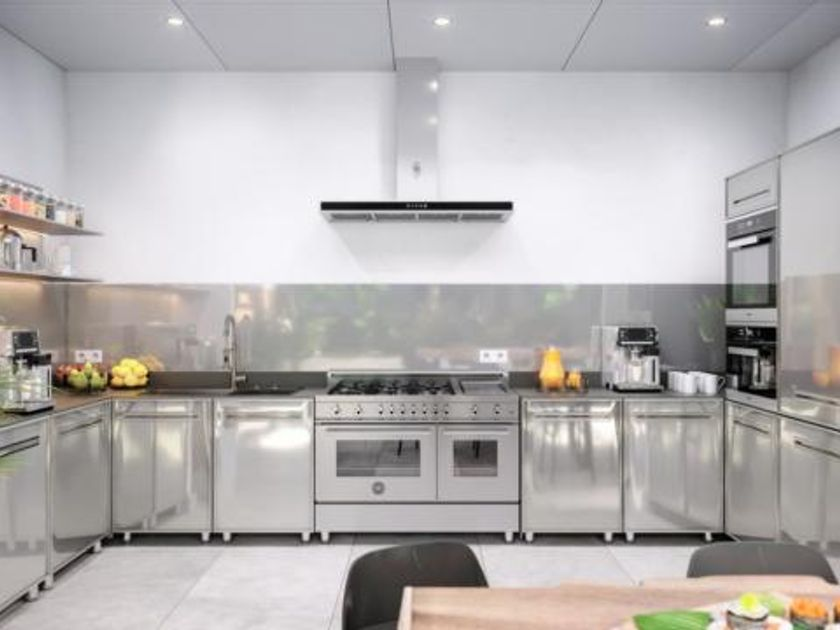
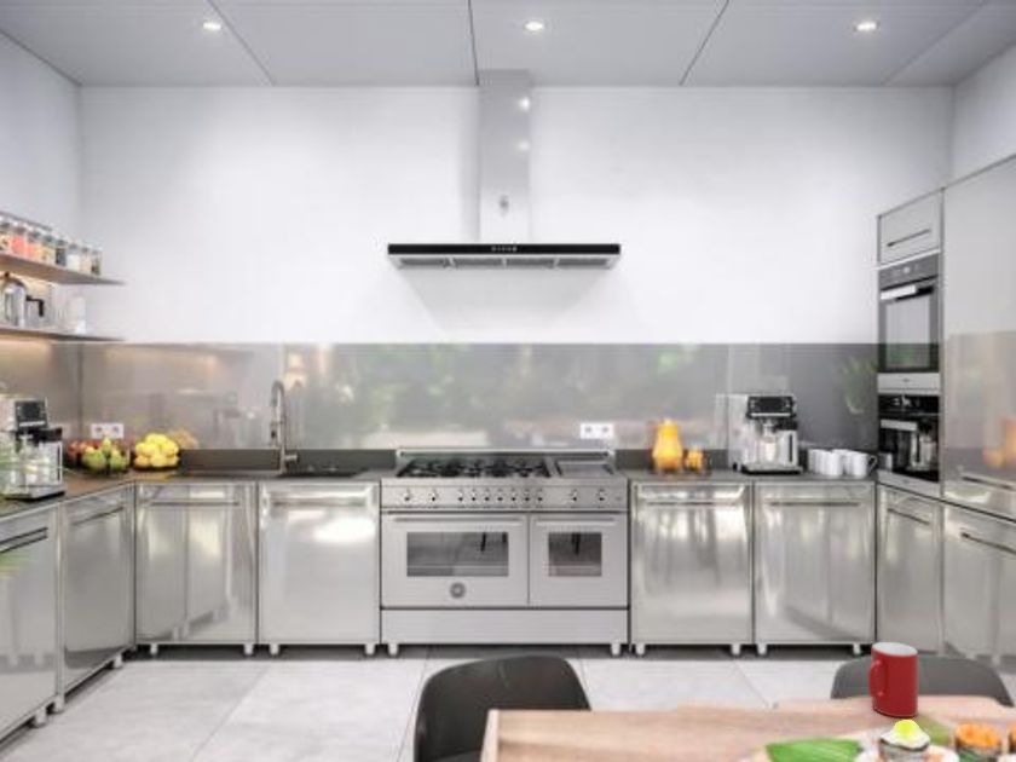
+ cup (887, 680)
